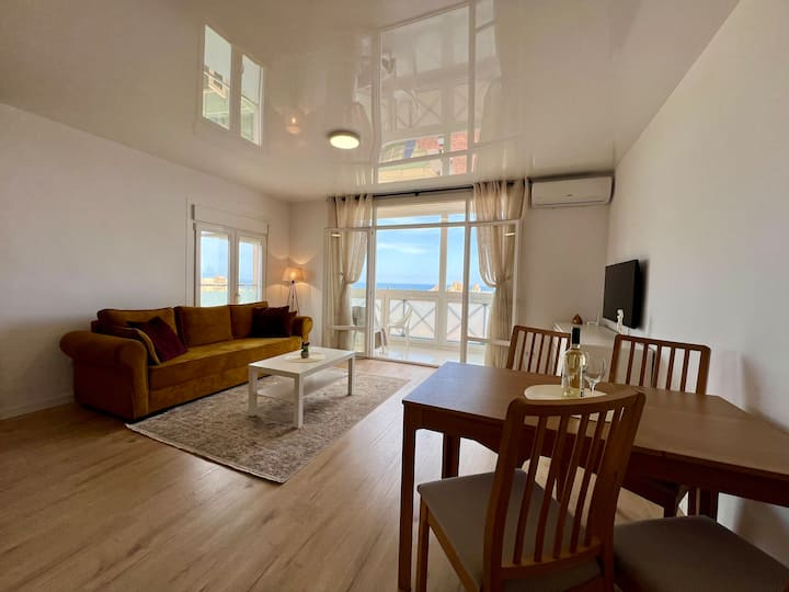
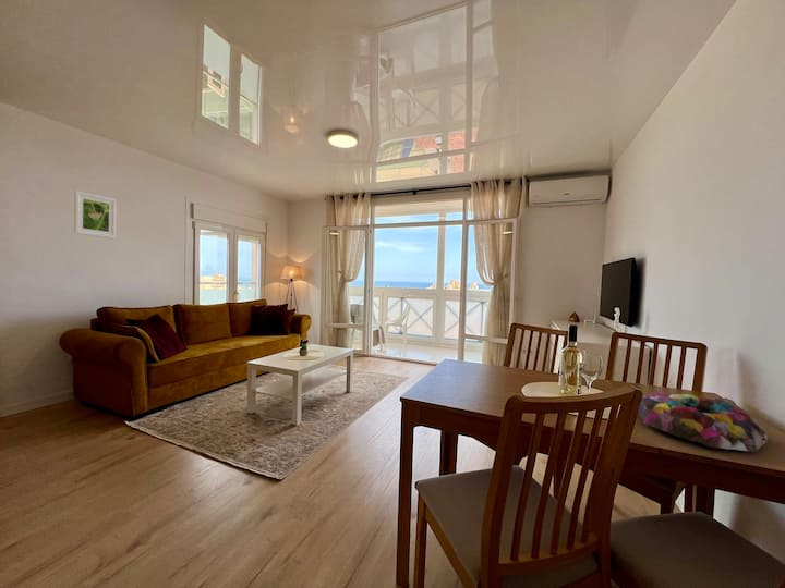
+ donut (696, 413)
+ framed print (96, 216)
